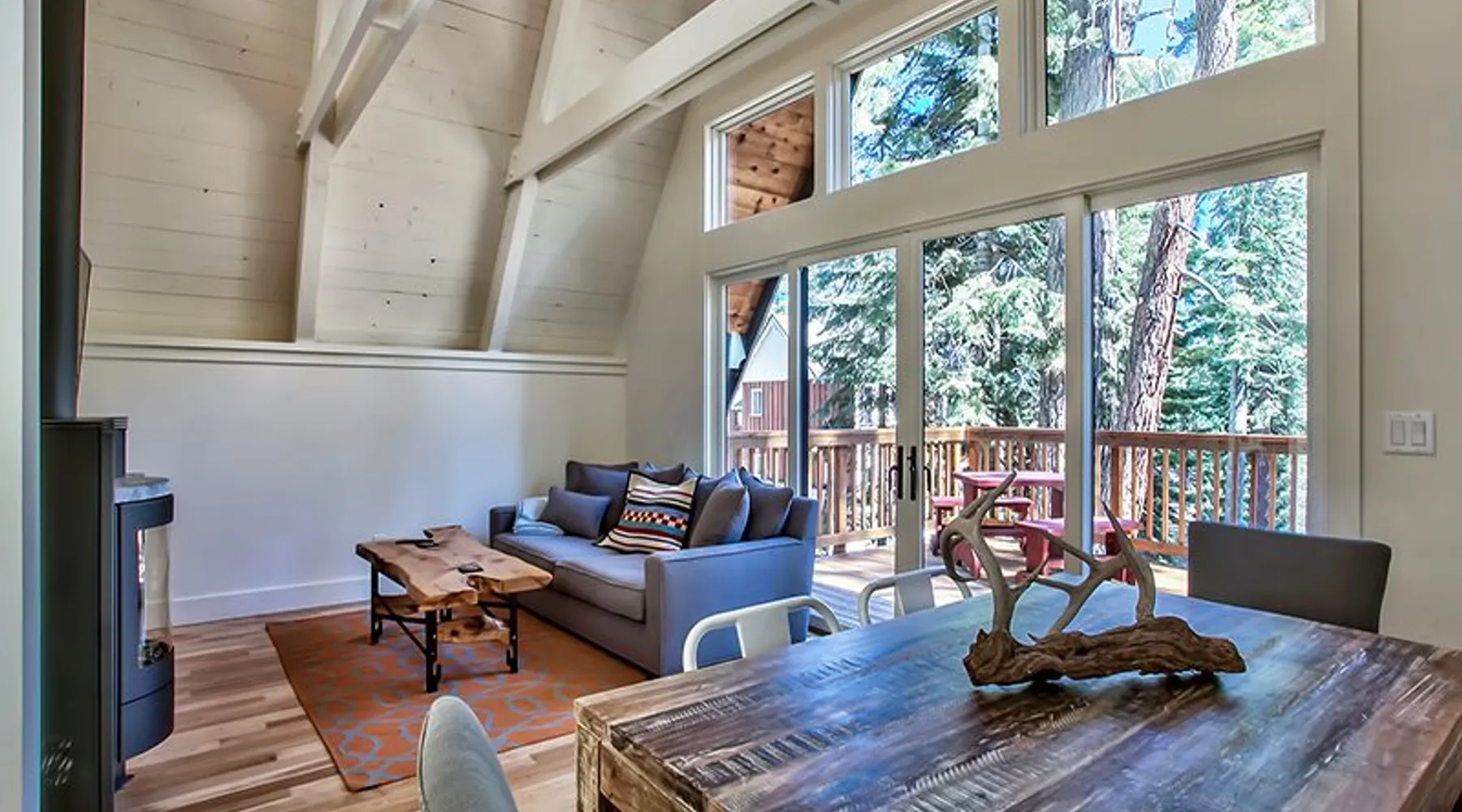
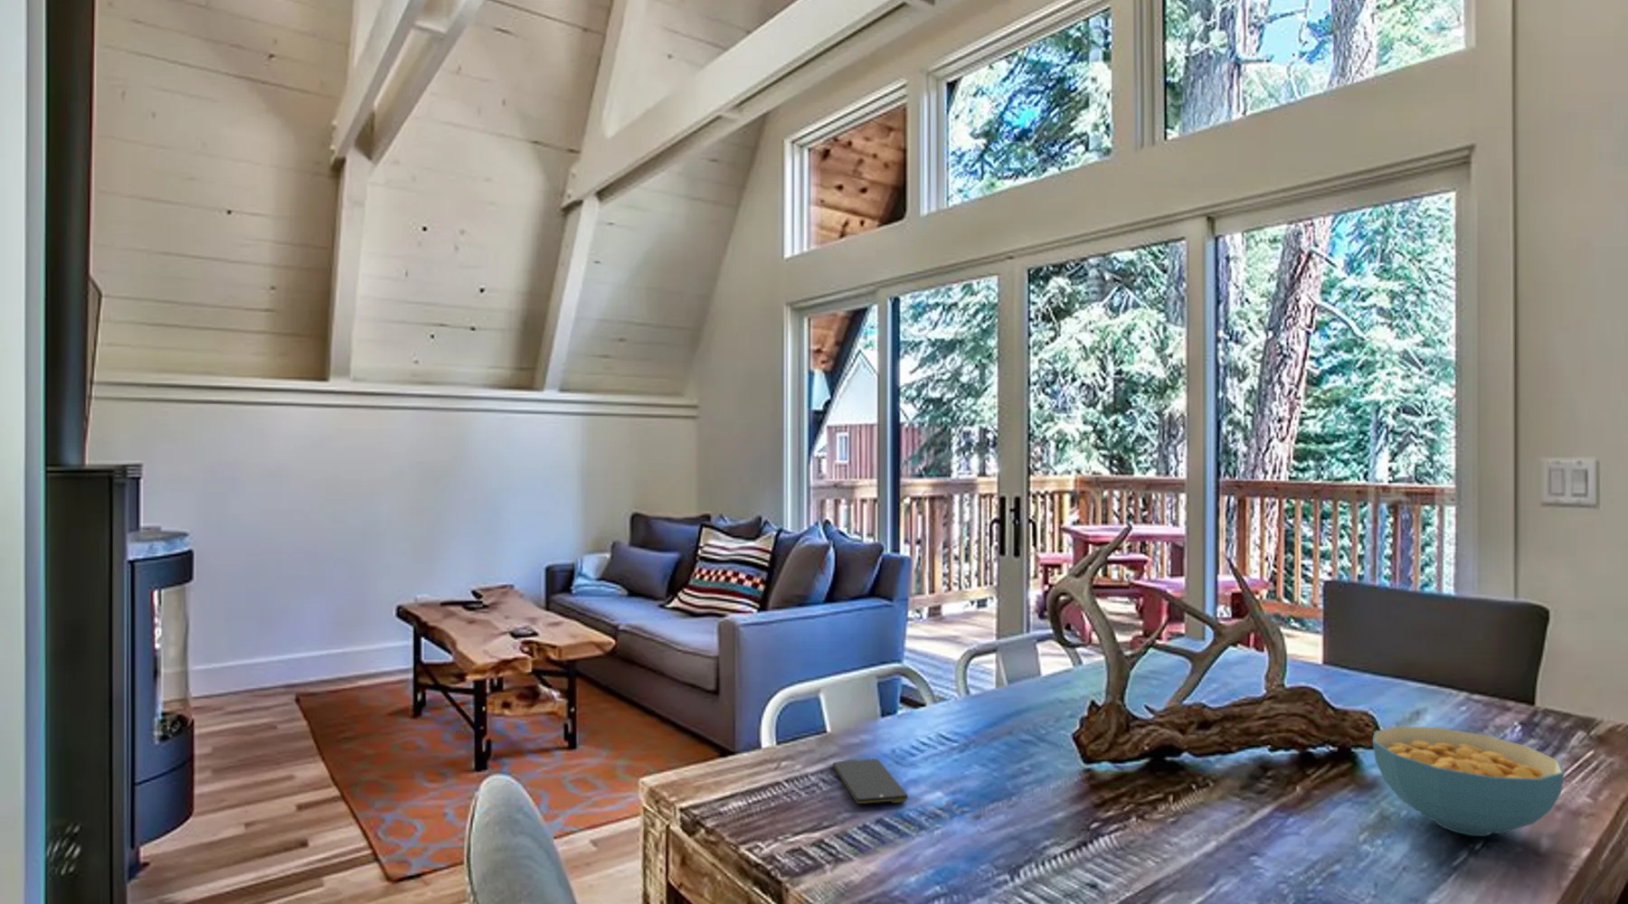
+ smartphone (869, 779)
+ cereal bowl (1462, 787)
